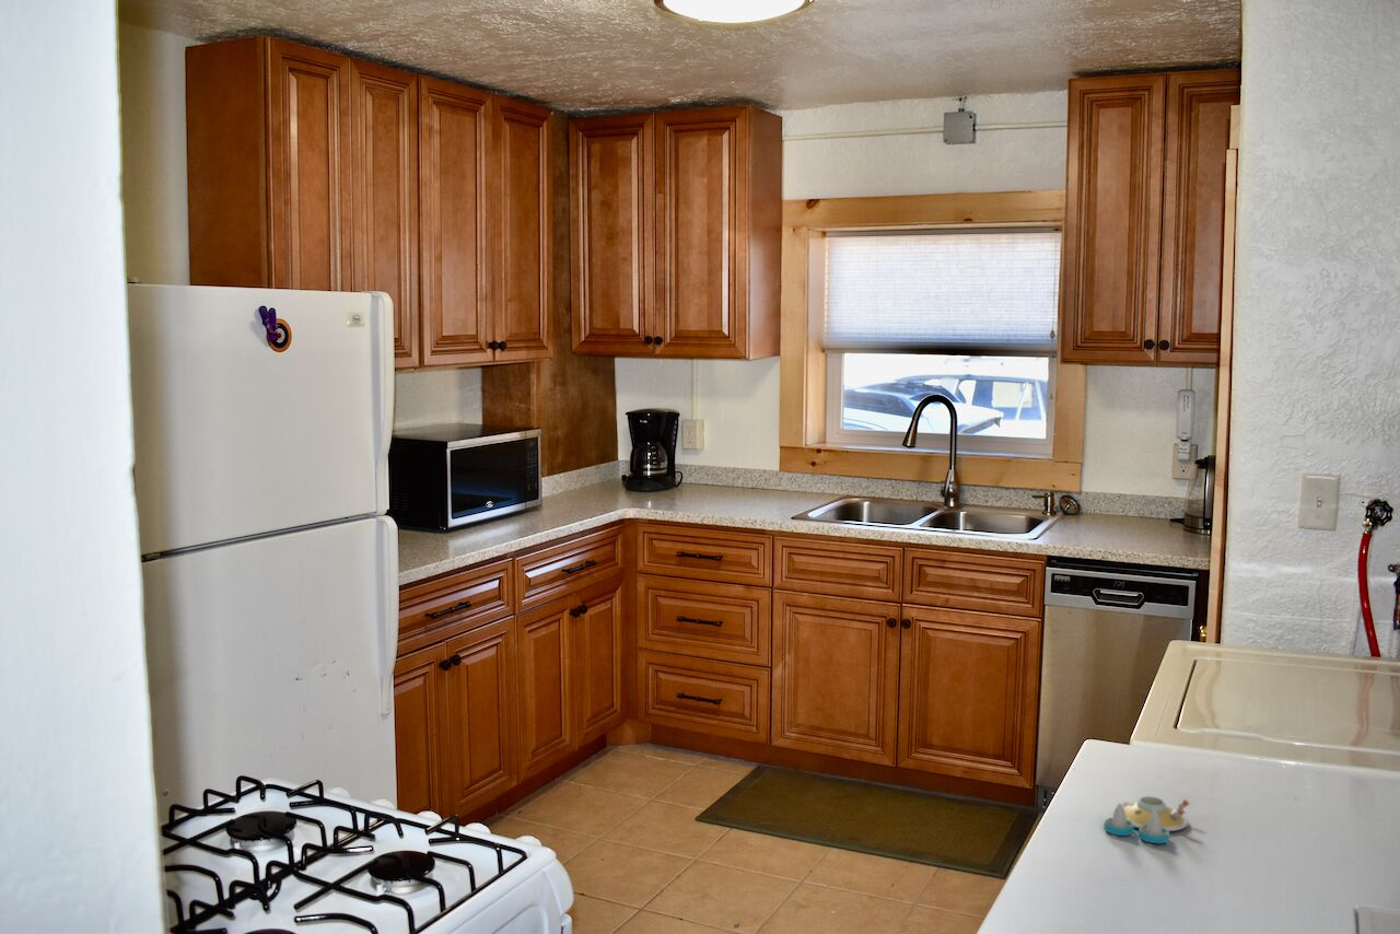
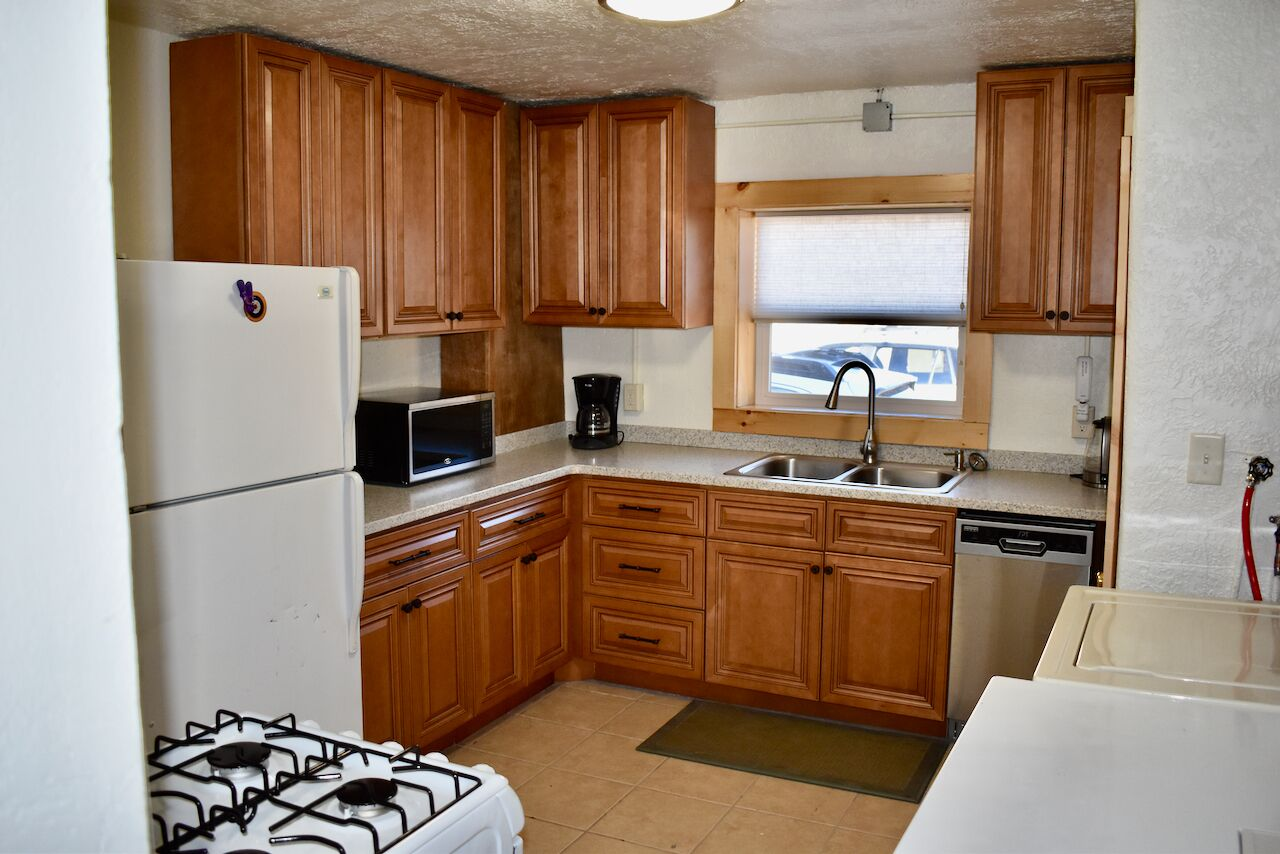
- salt and pepper shaker set (1148, 809)
